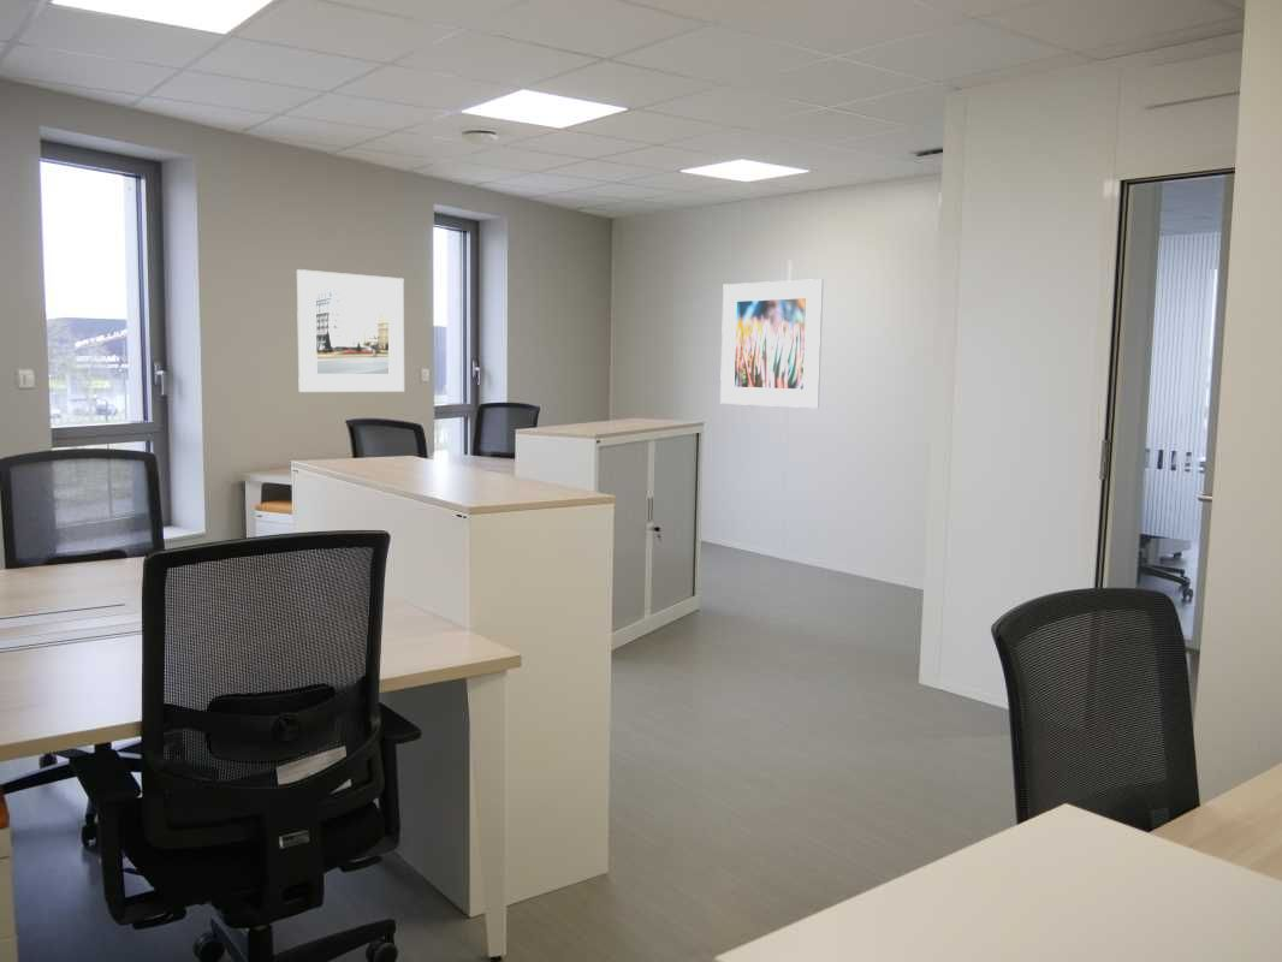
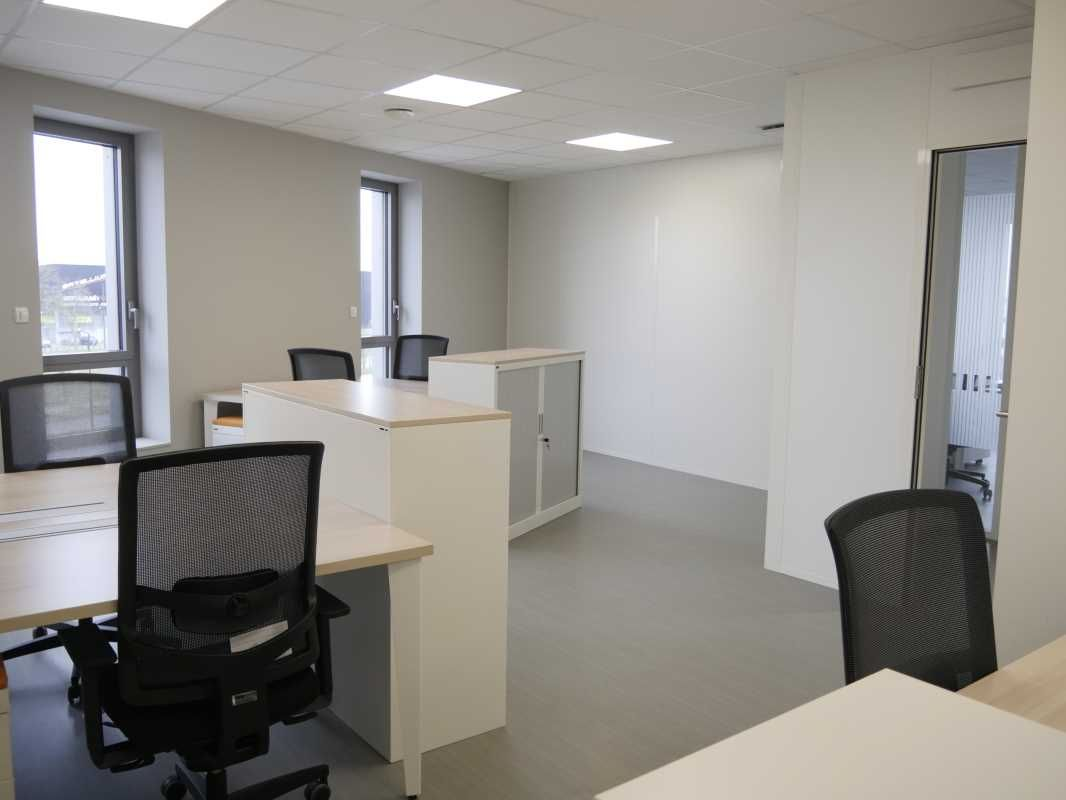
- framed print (352, 333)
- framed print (768, 344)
